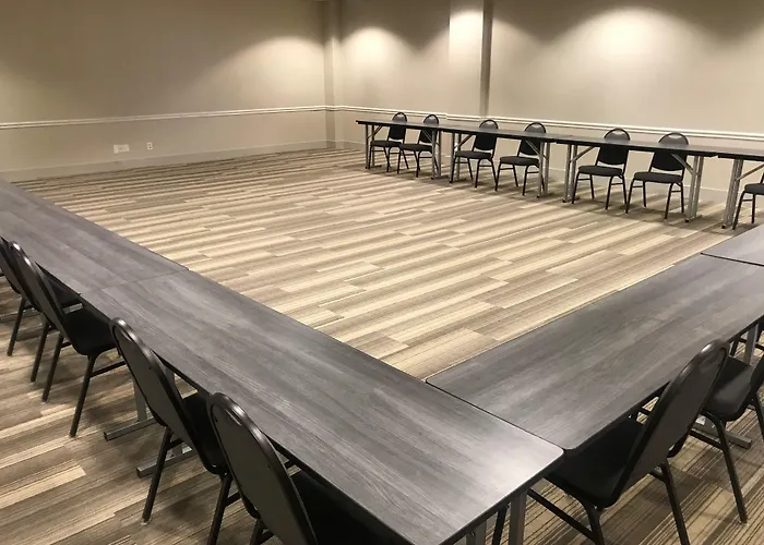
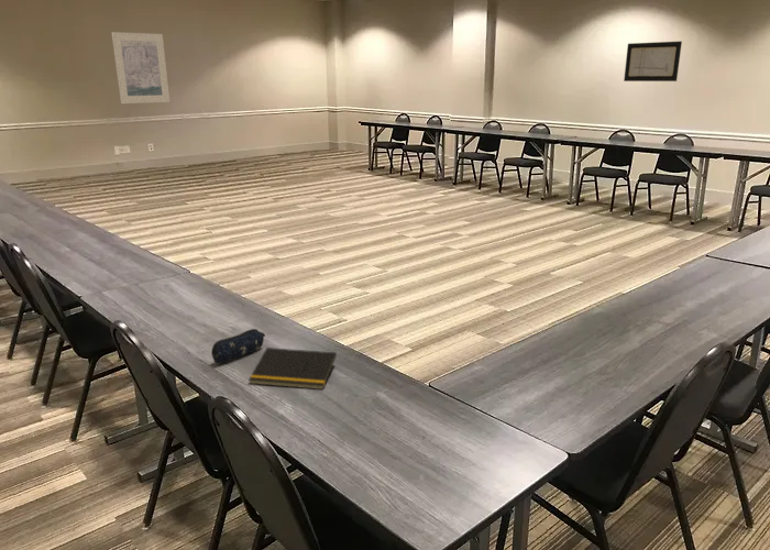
+ pencil case (238, 345)
+ notepad (294, 367)
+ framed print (142, 68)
+ wall art (651, 62)
